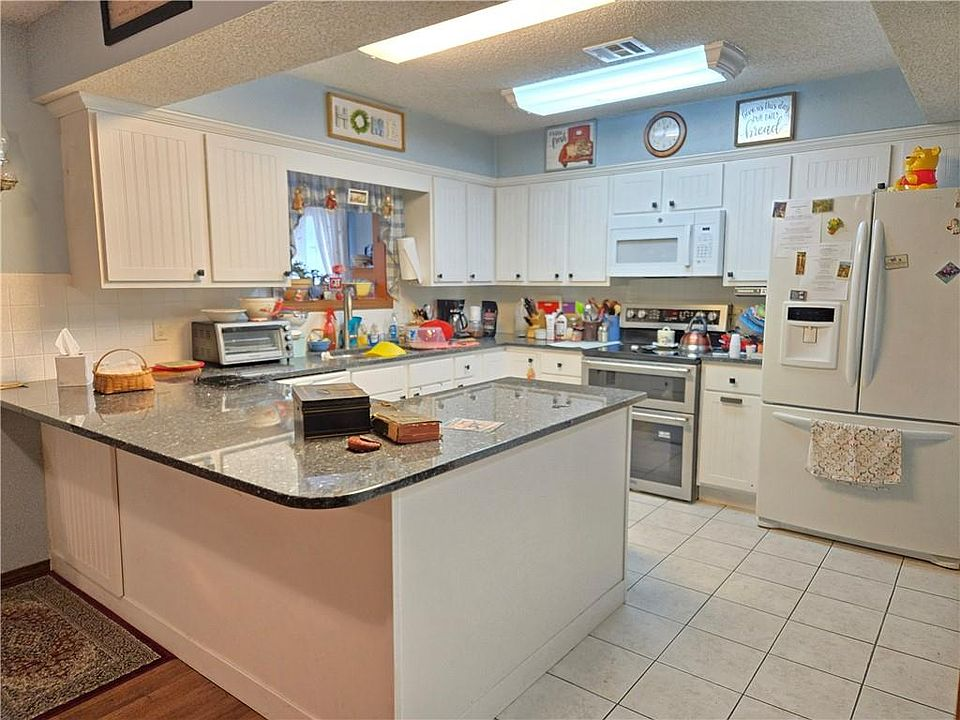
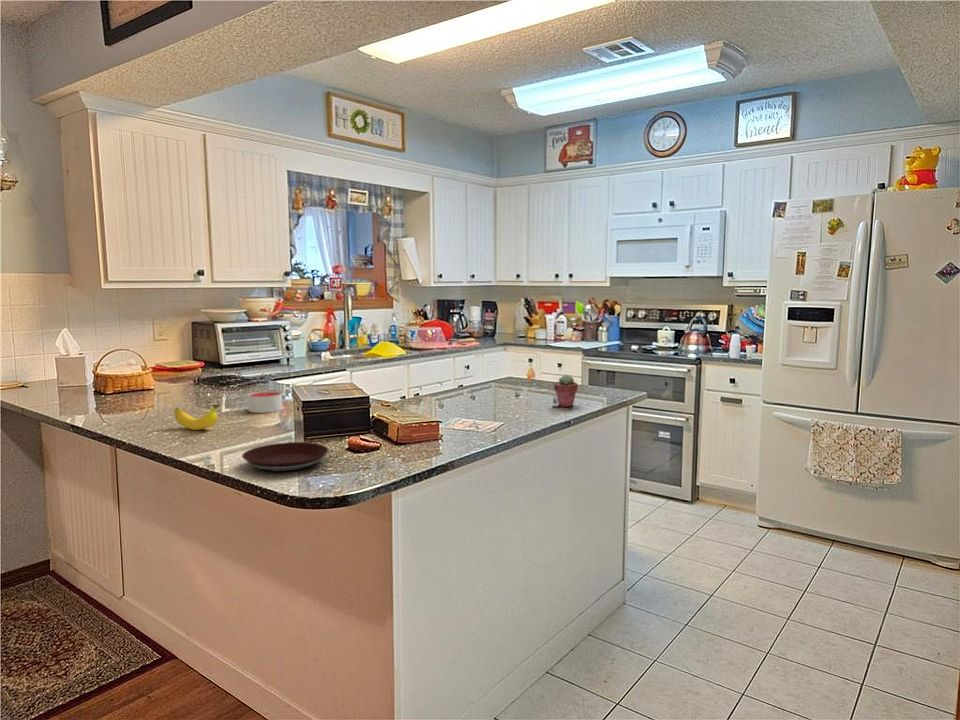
+ banana (199, 418)
+ potted succulent (565, 389)
+ candle (265, 401)
+ plate (286, 457)
